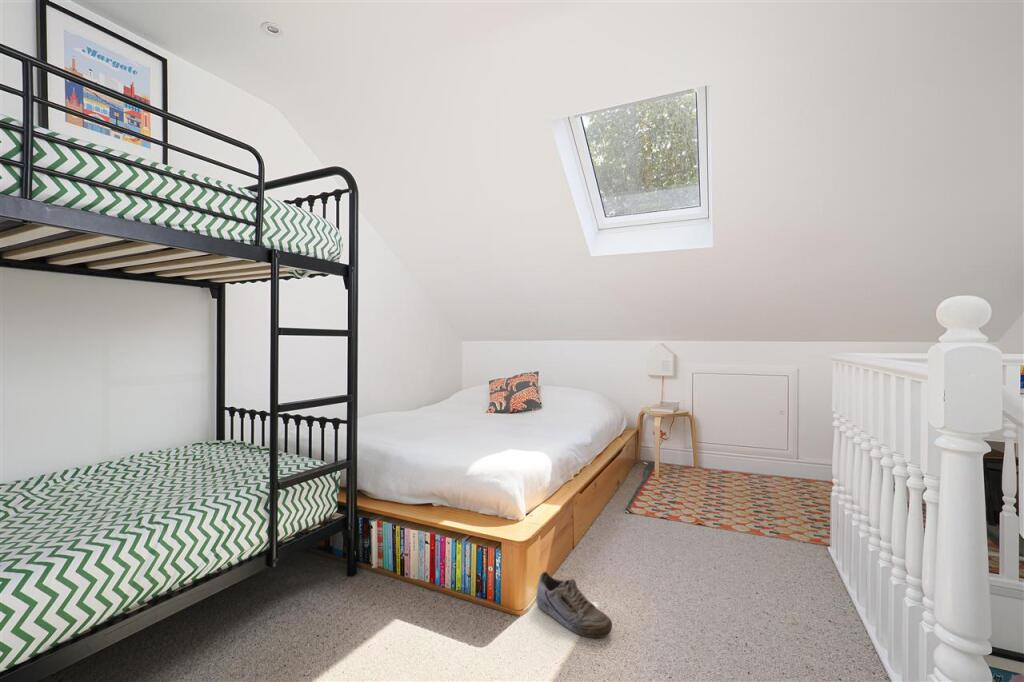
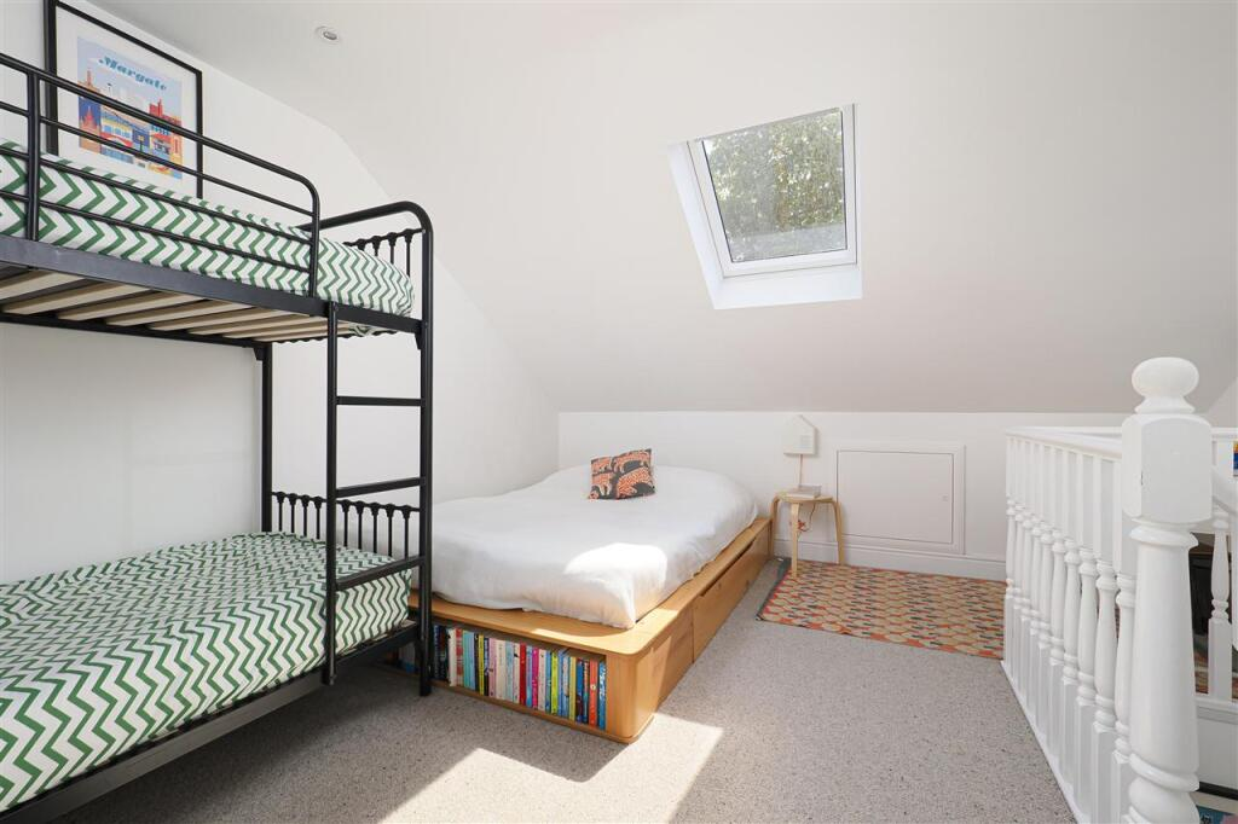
- sneaker (571, 601)
